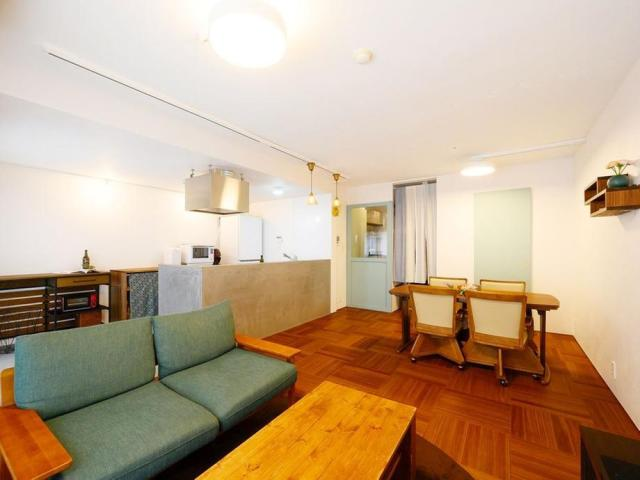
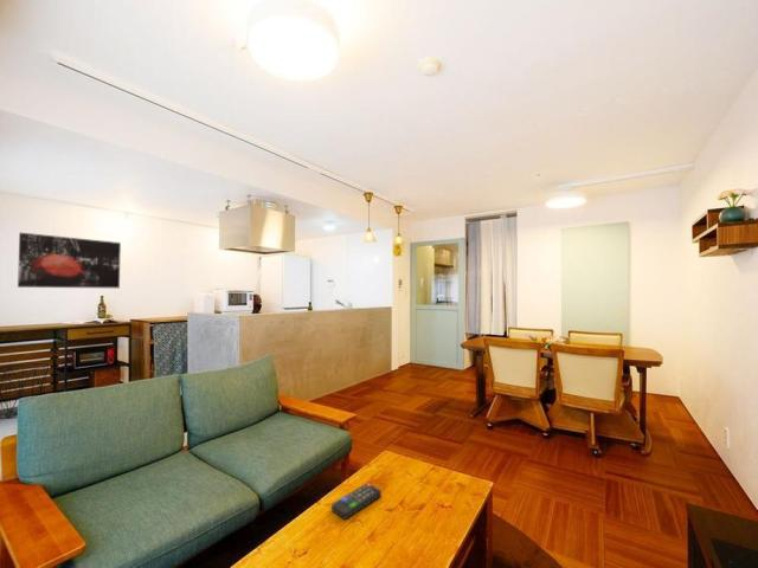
+ remote control (356, 498)
+ wall art (73, 263)
